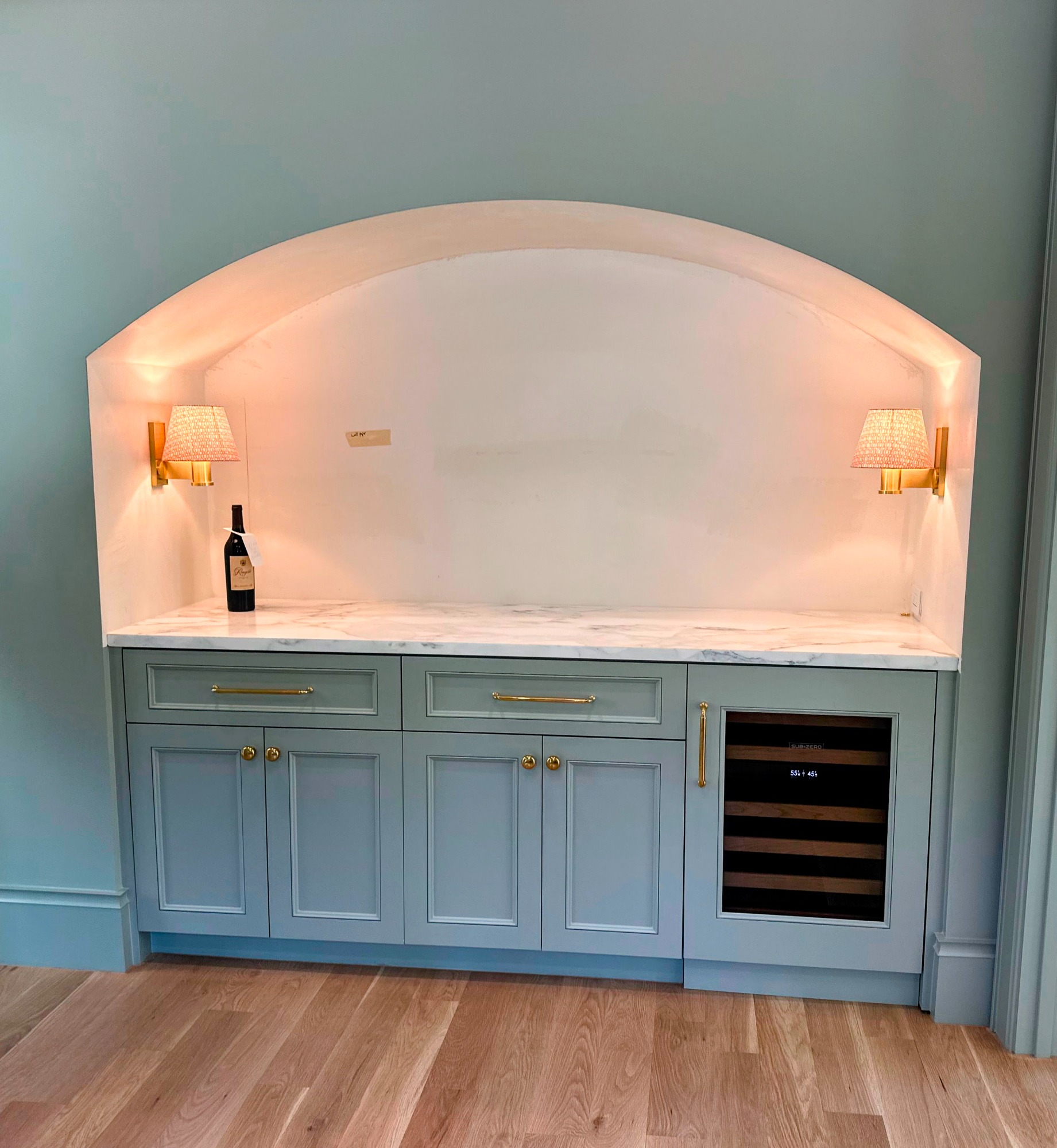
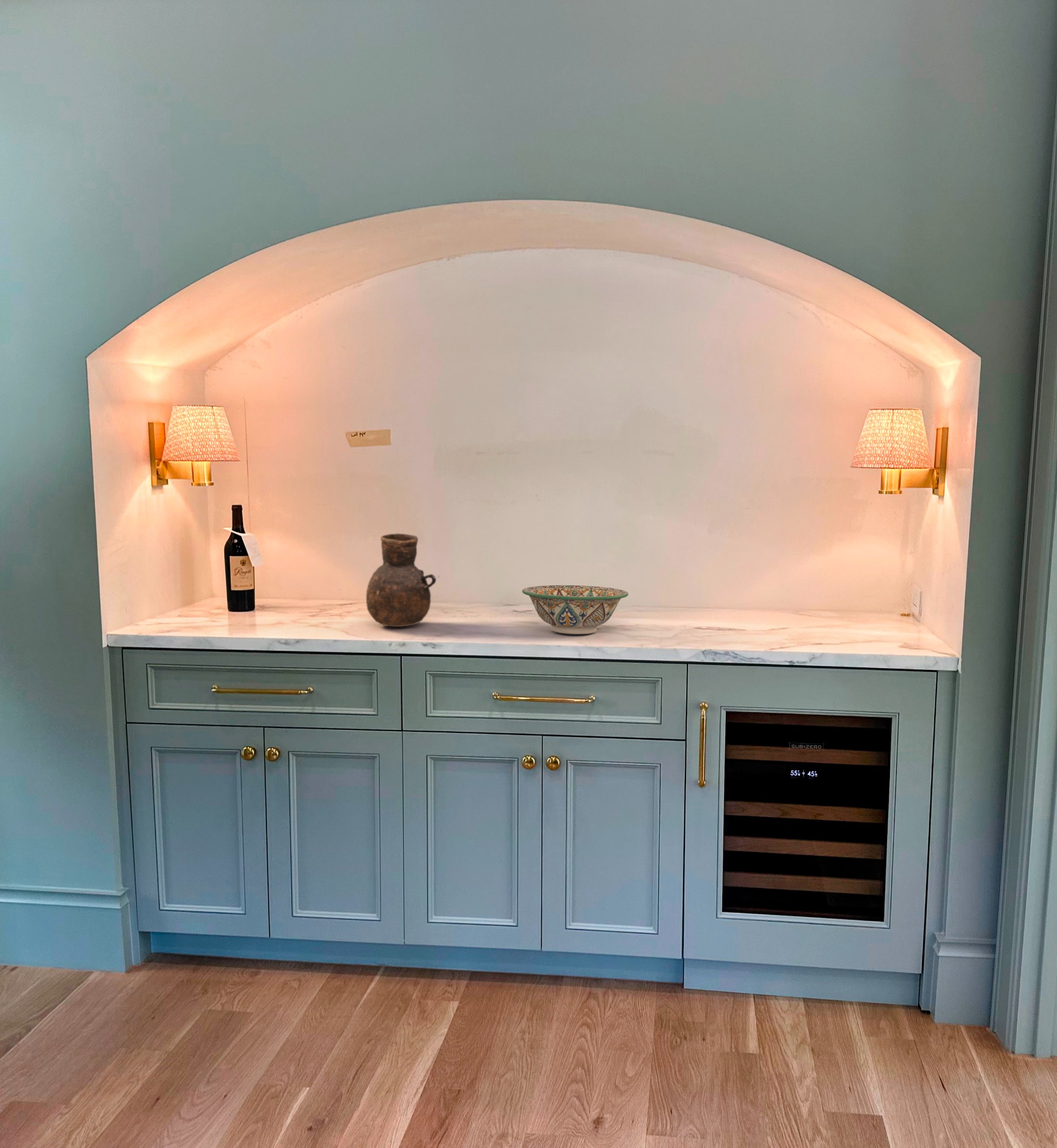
+ decorative bowl (575, 610)
+ vase (398, 580)
